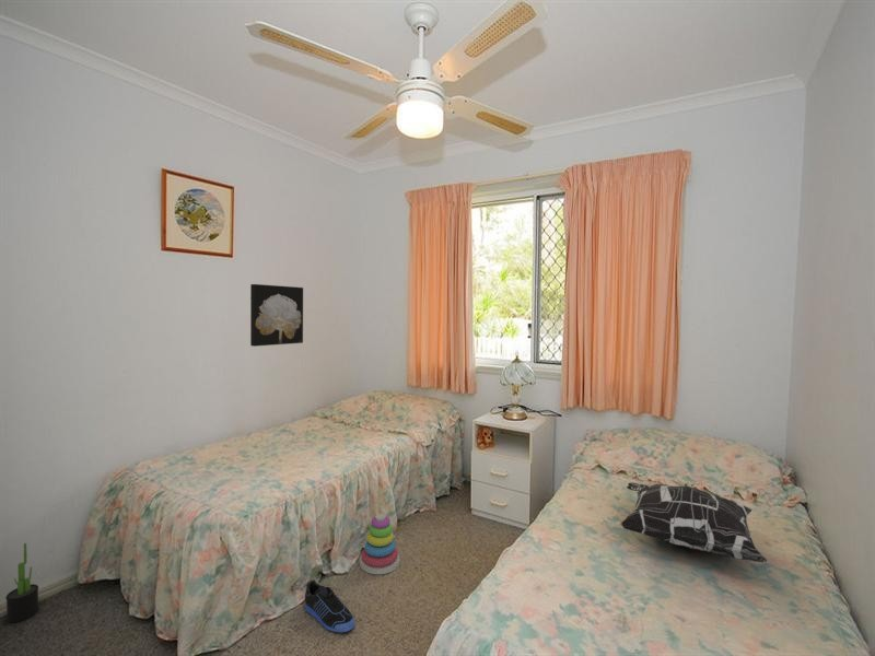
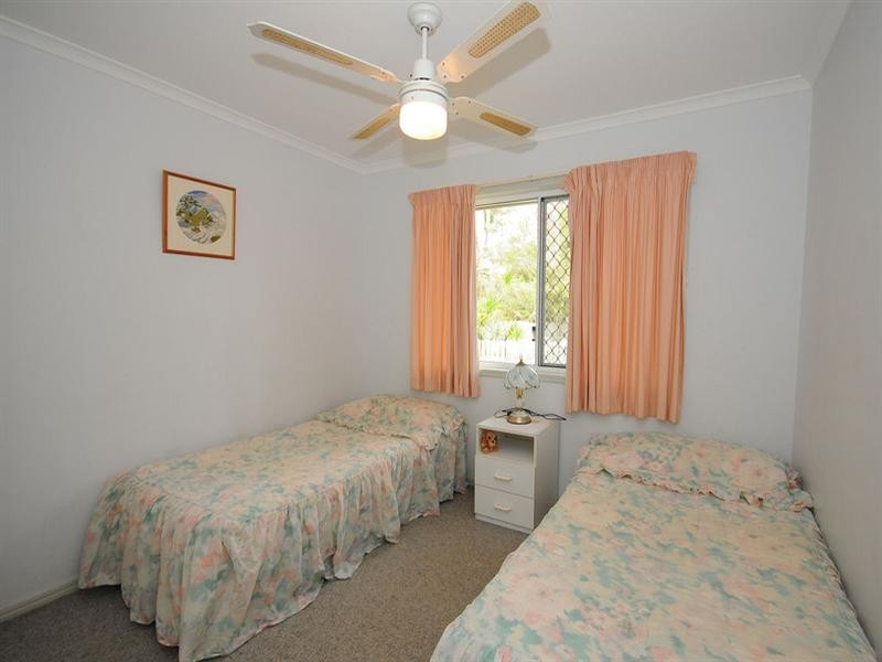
- stacking toy (380, 539)
- decorative plant (22, 581)
- decorative pillow (685, 514)
- wall art (278, 315)
- sneaker (328, 605)
